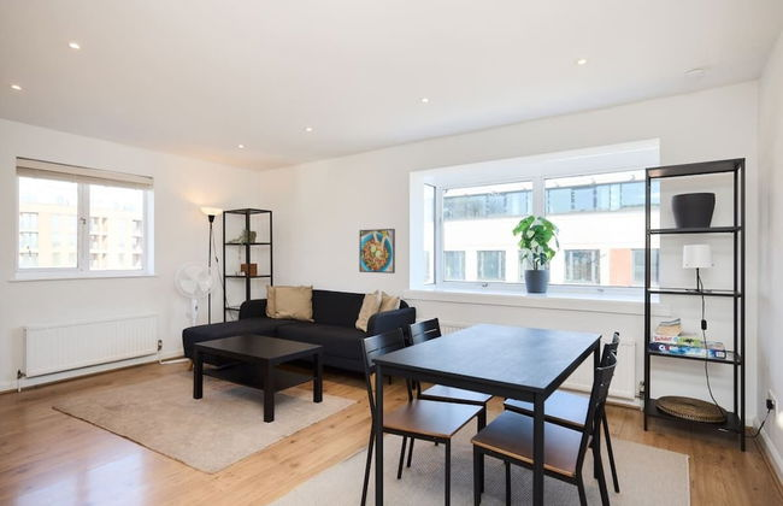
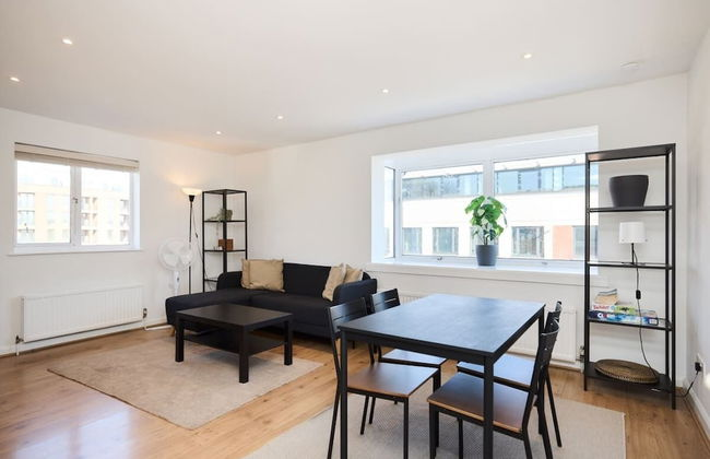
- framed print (376, 251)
